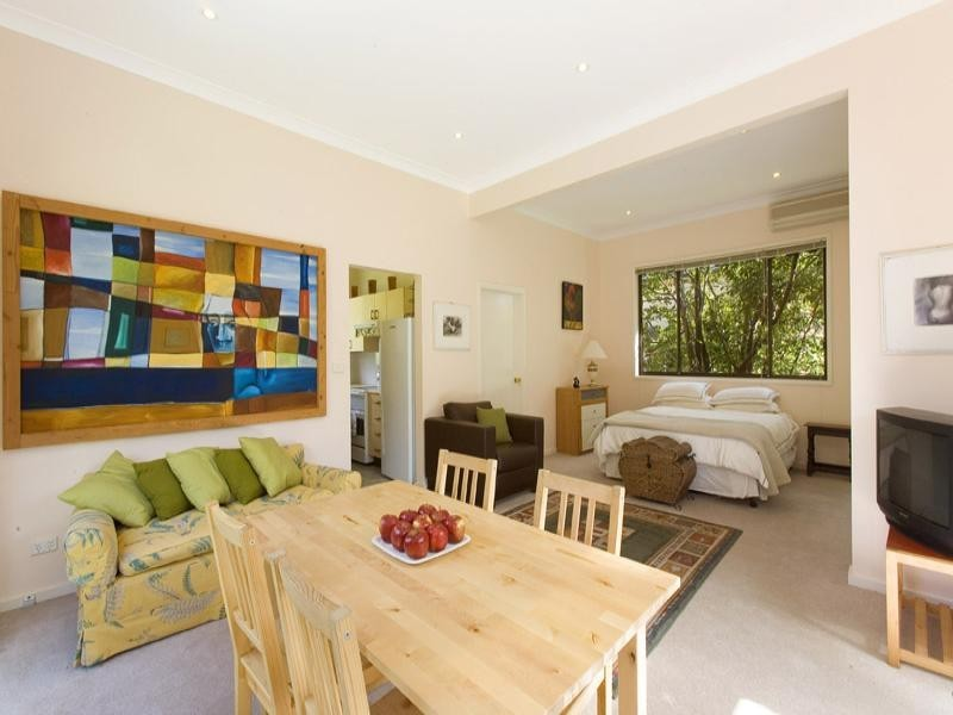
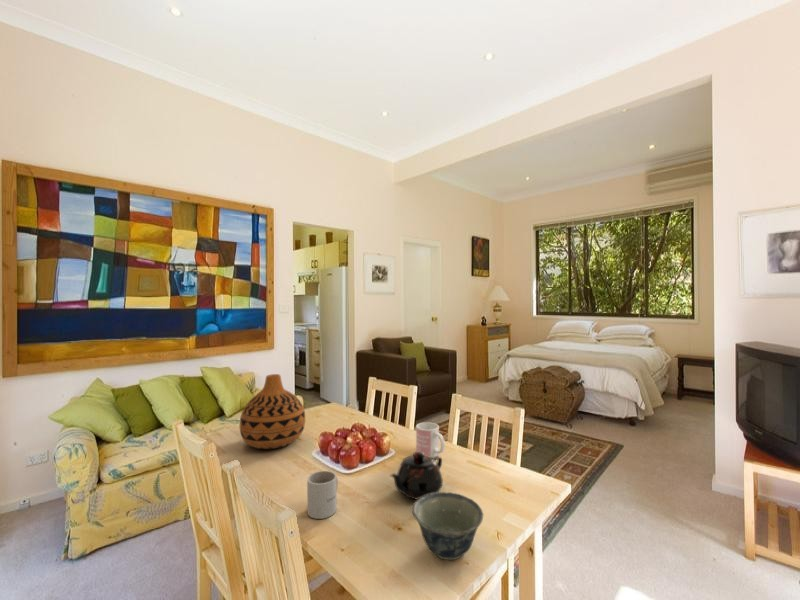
+ mug (430, 440)
+ bowl (447, 528)
+ mug (326, 491)
+ teapot (417, 472)
+ vase (273, 408)
